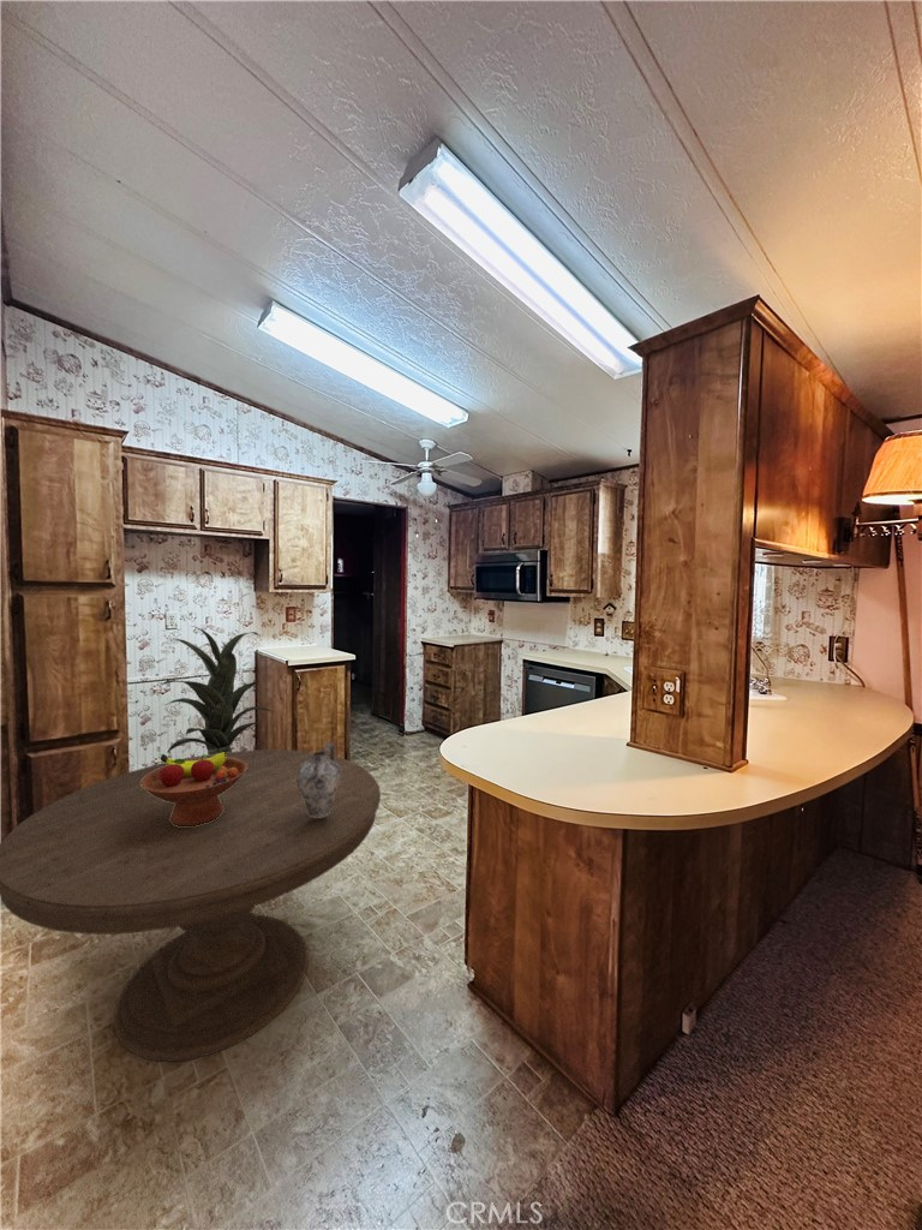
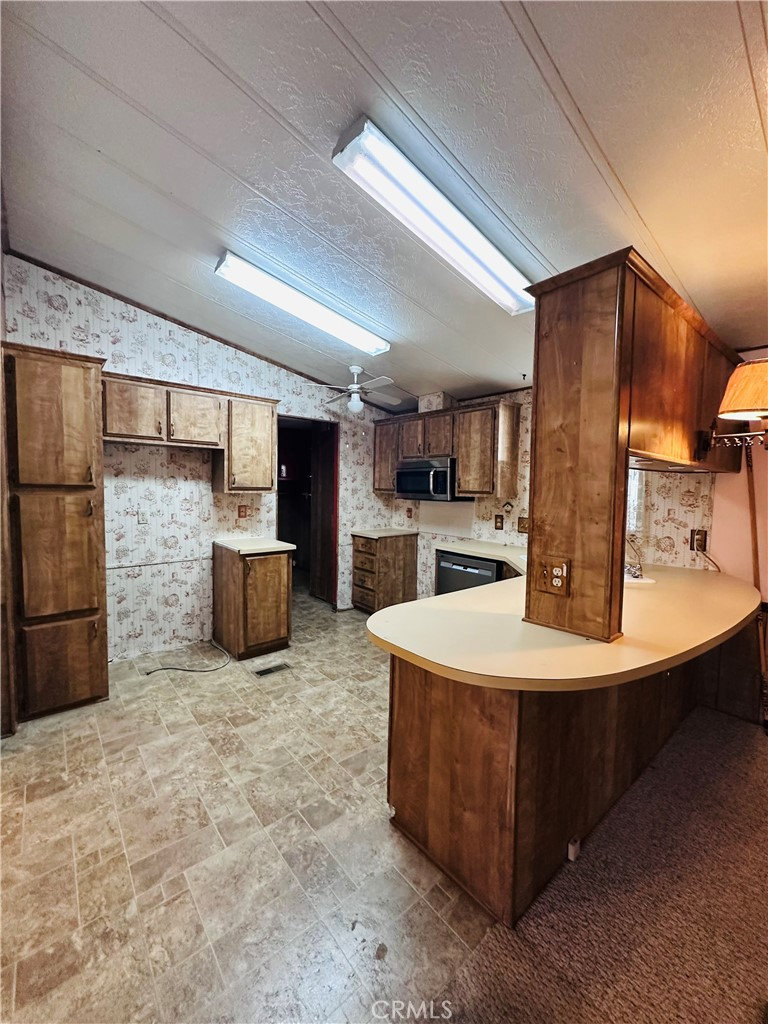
- indoor plant (212, 712)
- ceramic jug (323, 783)
- fruit bowl (196, 786)
- dining table (217, 890)
